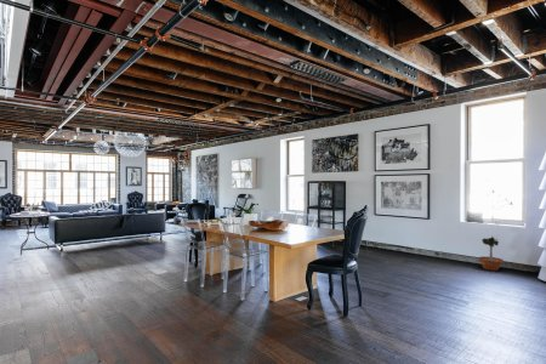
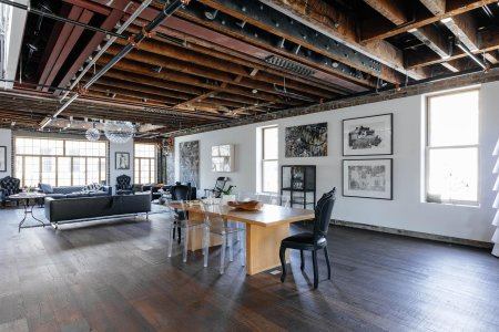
- potted tree (490, 251)
